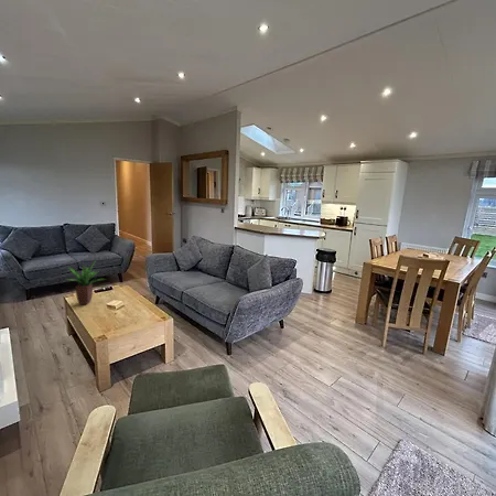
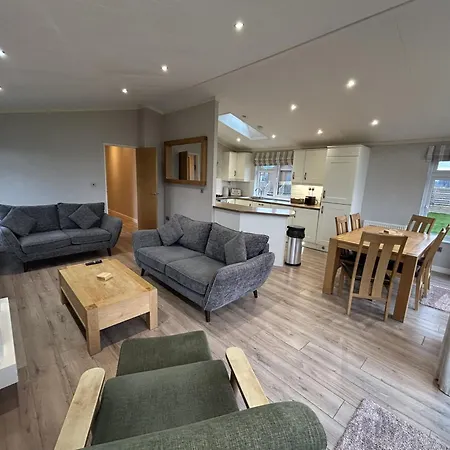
- potted plant (87, 281)
